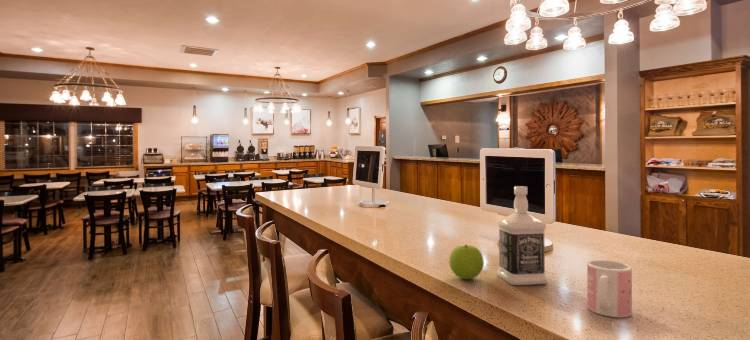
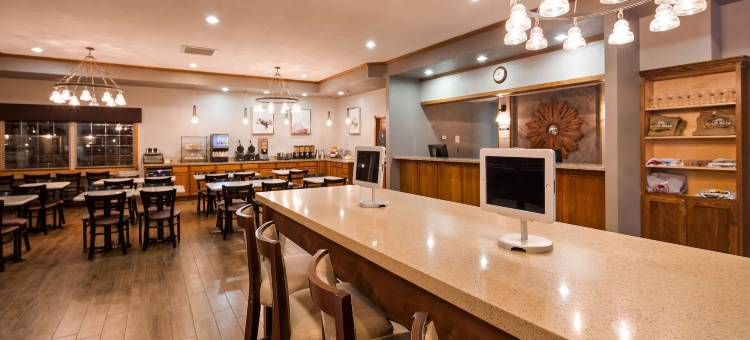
- mug (608, 289)
- bottle (521, 232)
- apple (466, 261)
